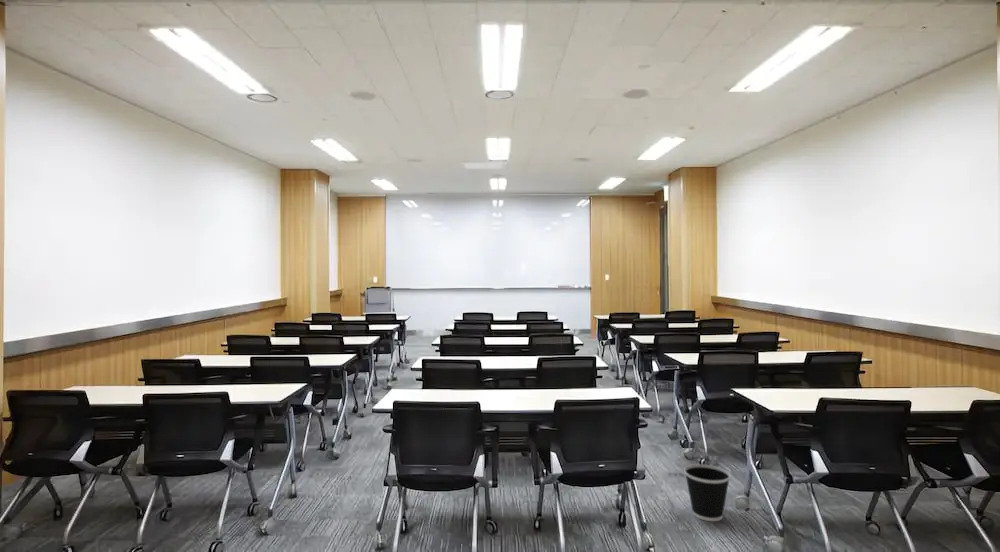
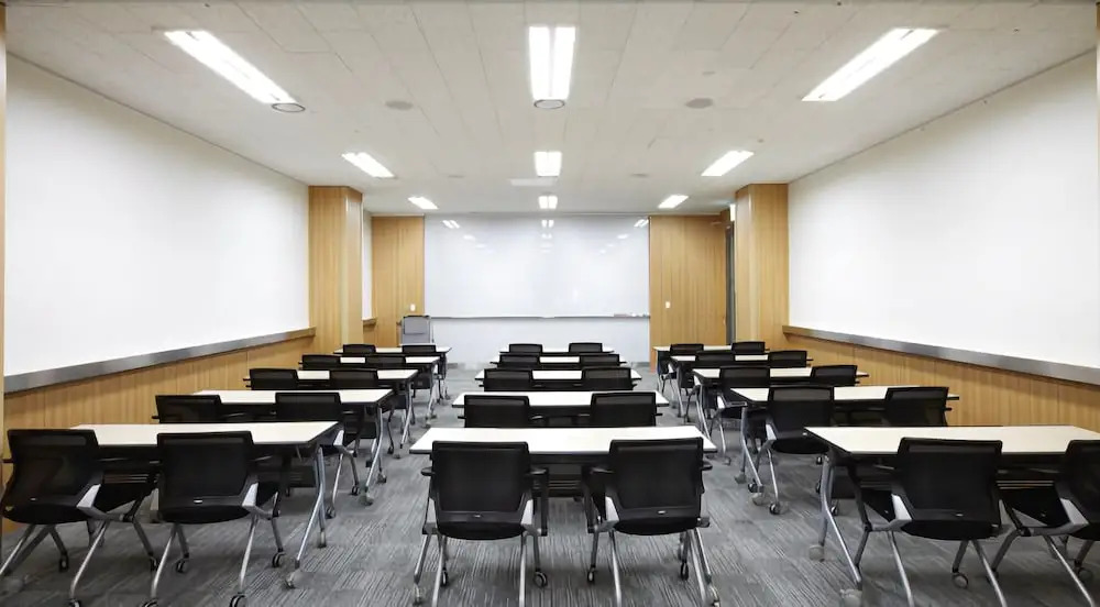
- wastebasket (707, 493)
